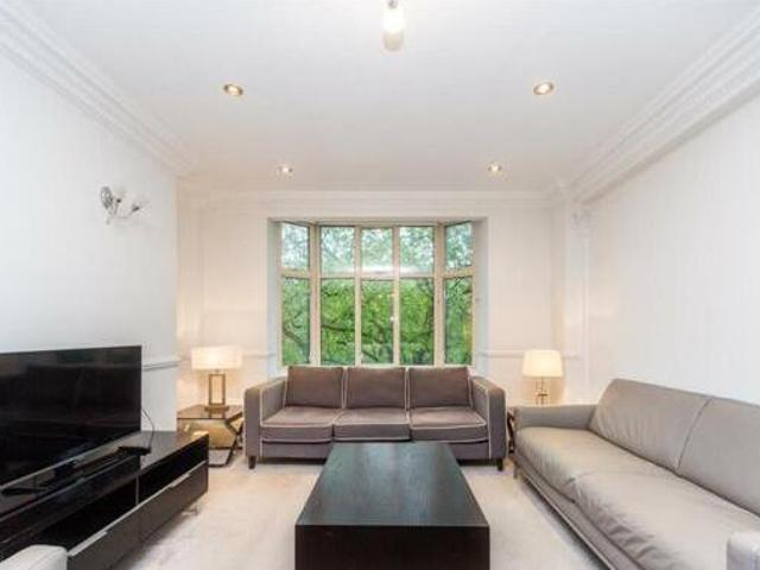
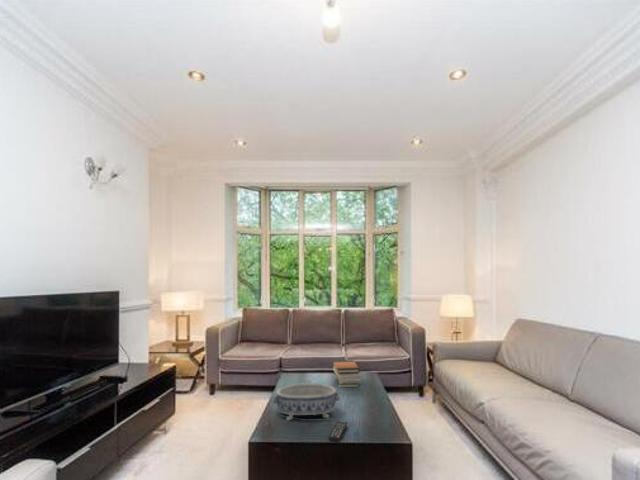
+ decorative bowl (306, 401)
+ book stack (346, 373)
+ remote control (338, 430)
